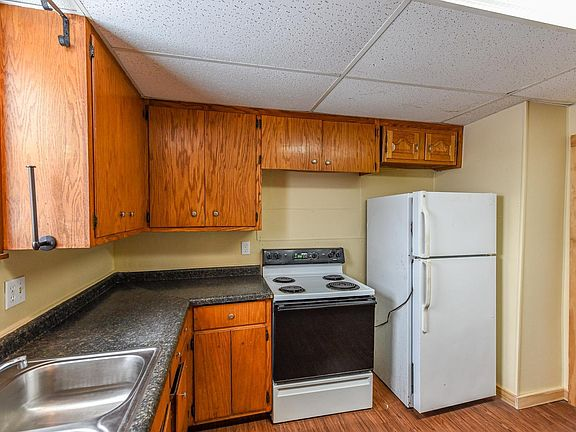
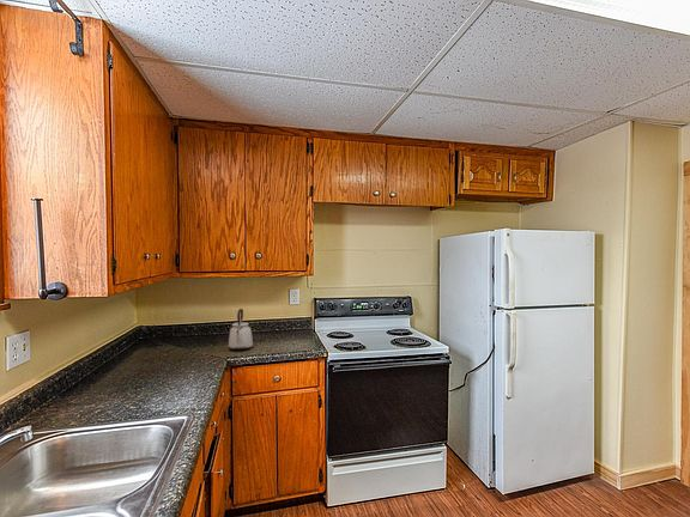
+ kettle (240, 329)
